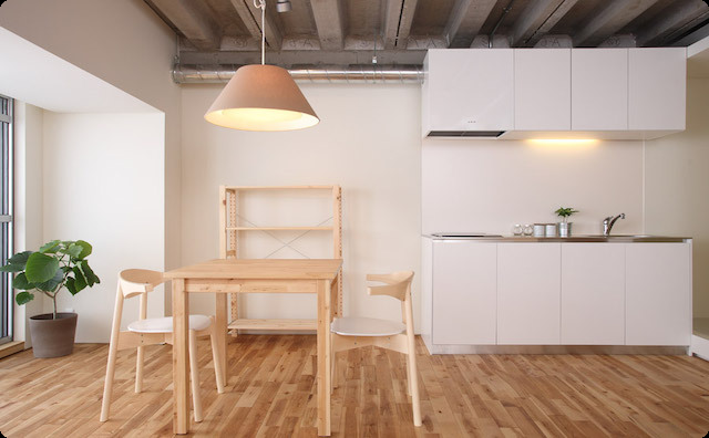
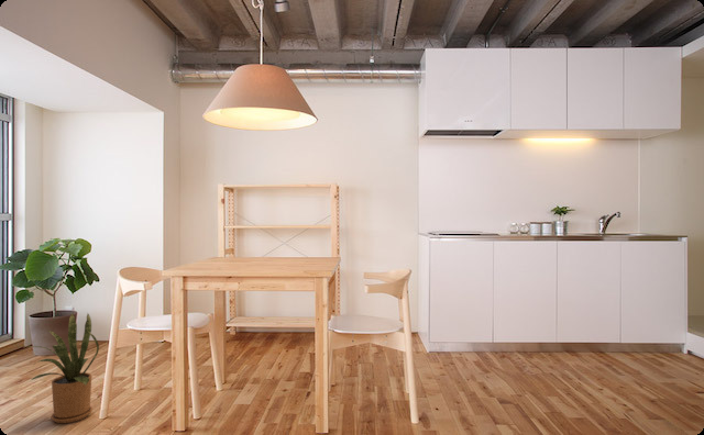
+ house plant (65, 368)
